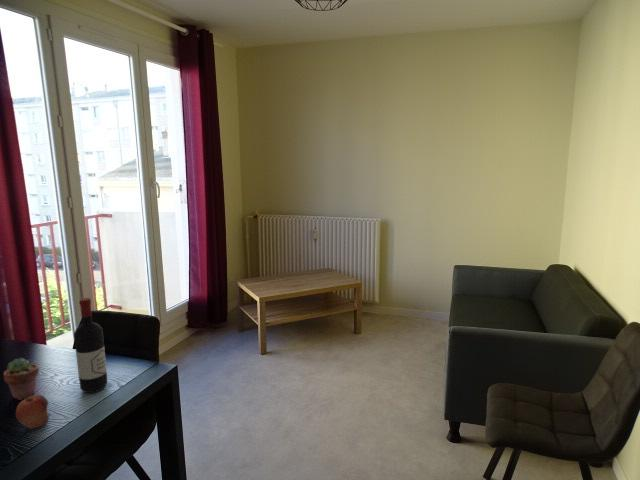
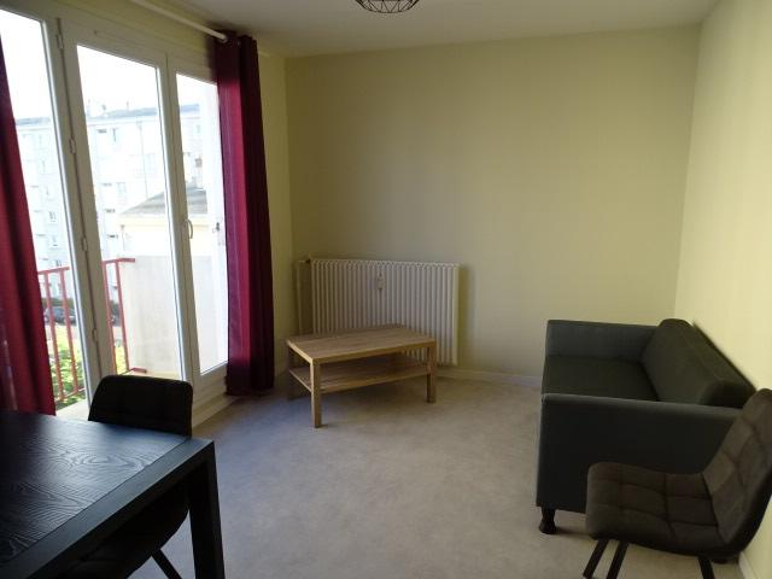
- potted succulent (22, 376)
- fruit (32, 410)
- wine bottle (89, 344)
